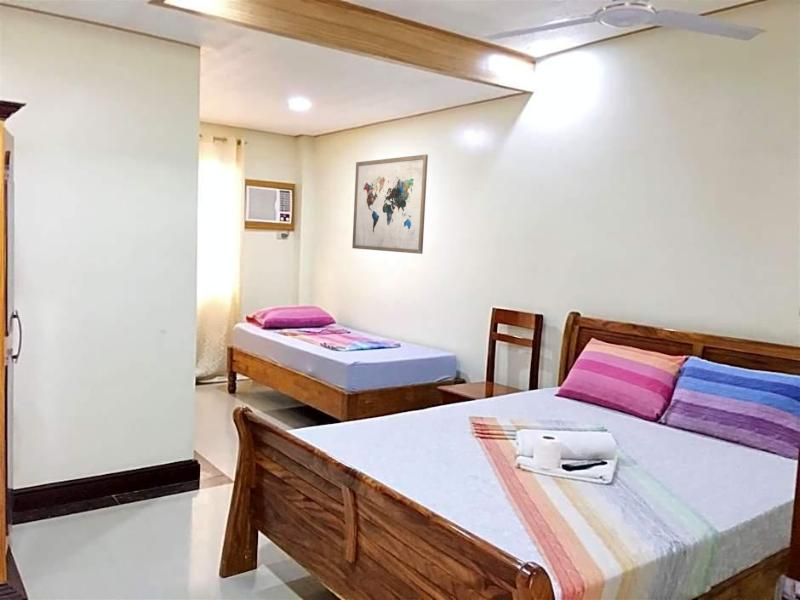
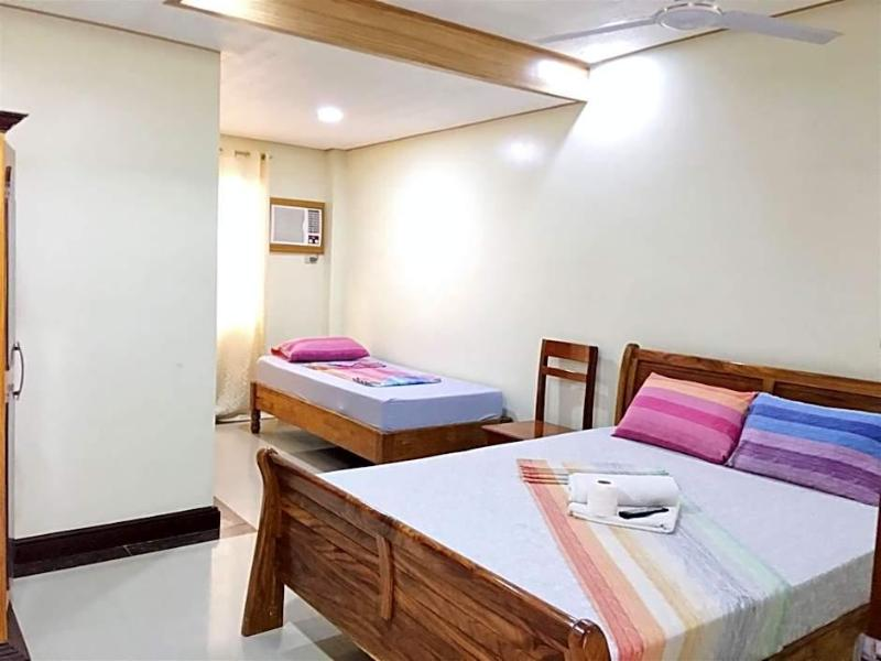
- wall art (387, 205)
